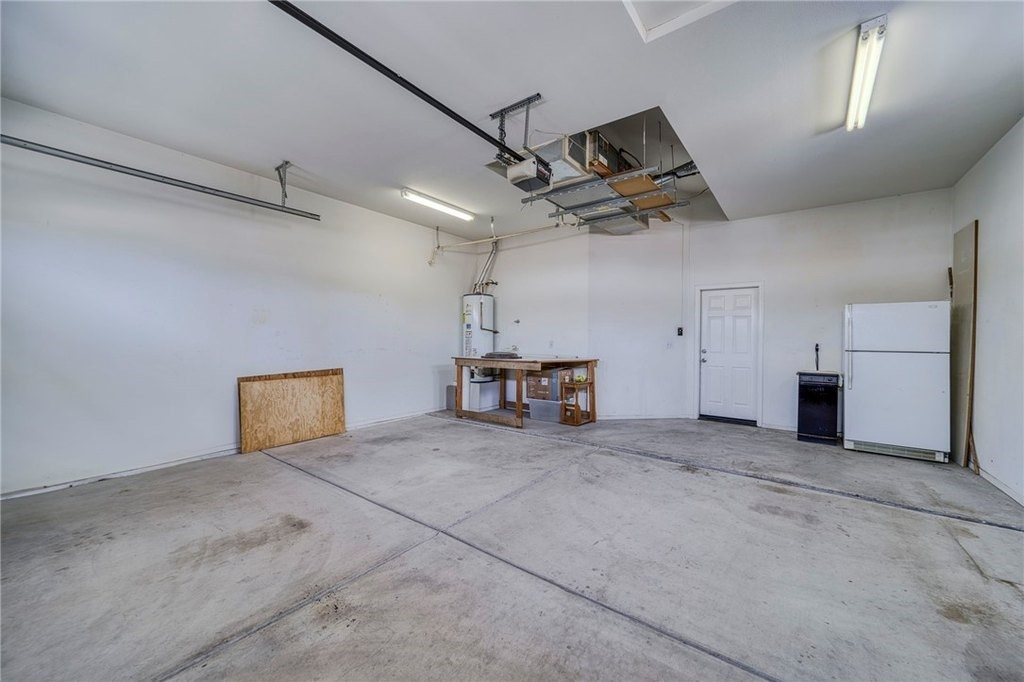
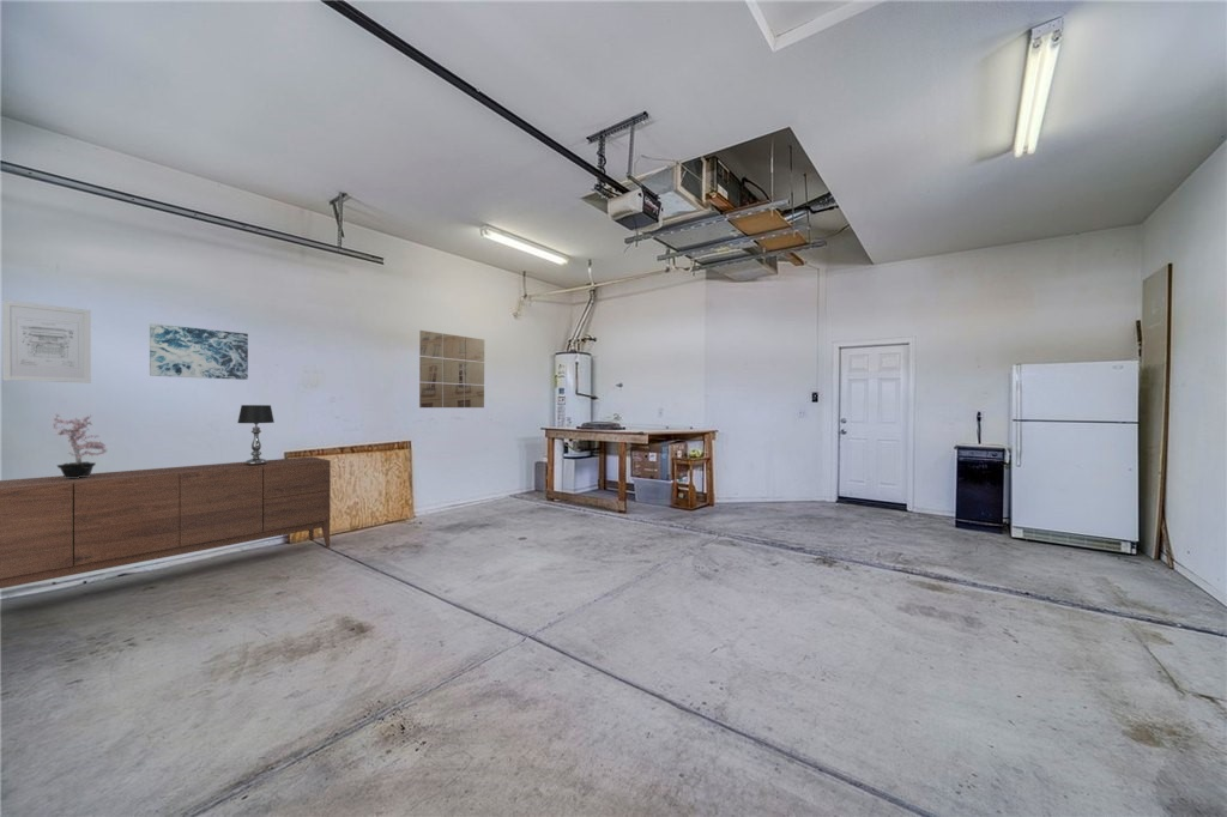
+ sideboard (174, 522)
+ table lamp (255, 434)
+ potted plant (78, 444)
+ wall art (453, 371)
+ wall art (201, 353)
+ wall art (48, 343)
